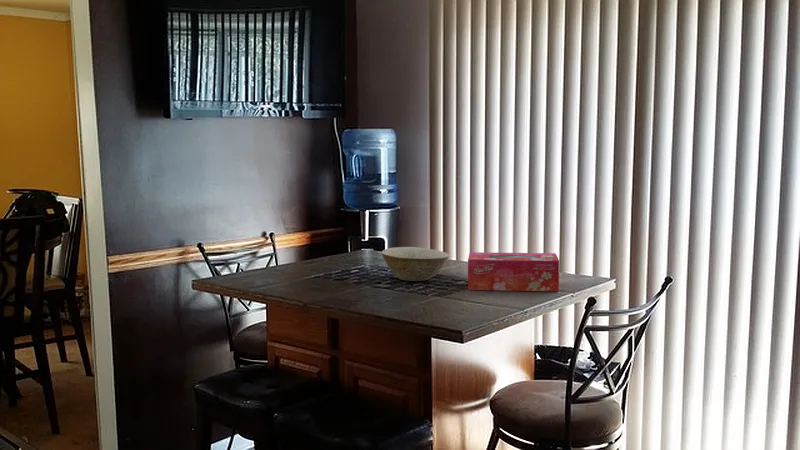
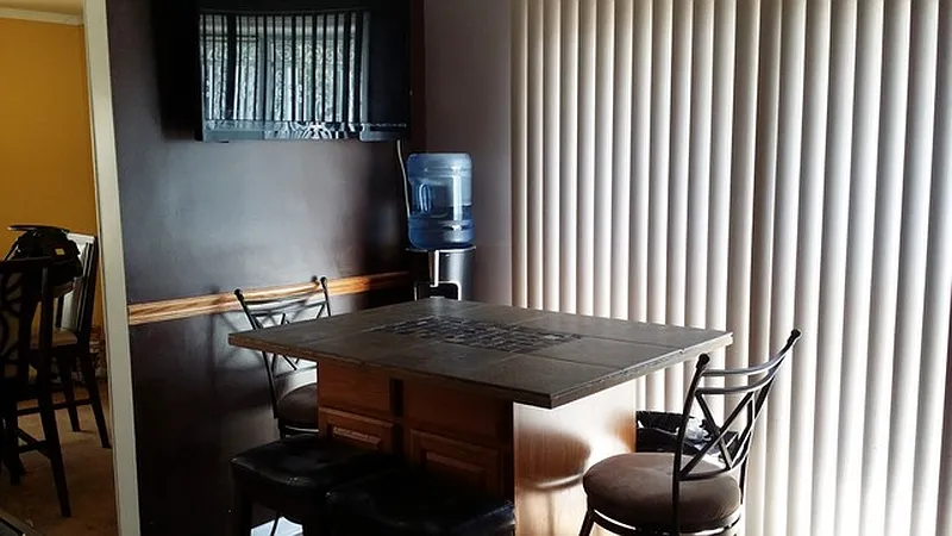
- bowl (415, 264)
- tissue box (512, 271)
